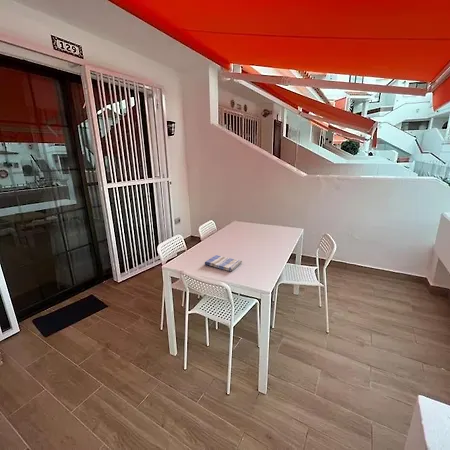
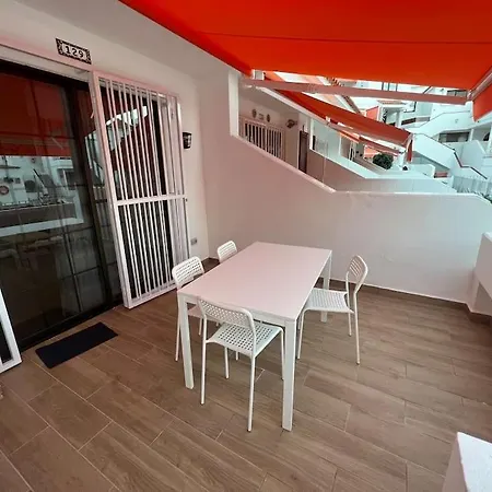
- dish towel (223, 262)
